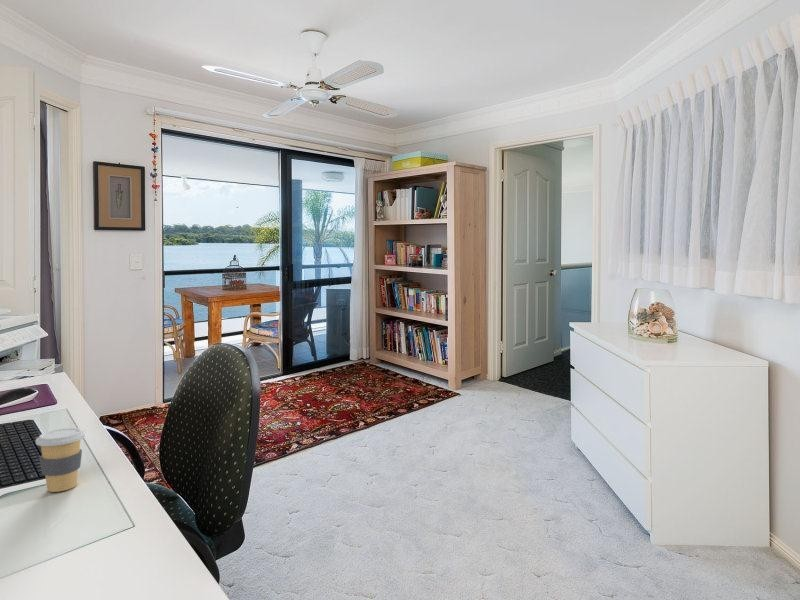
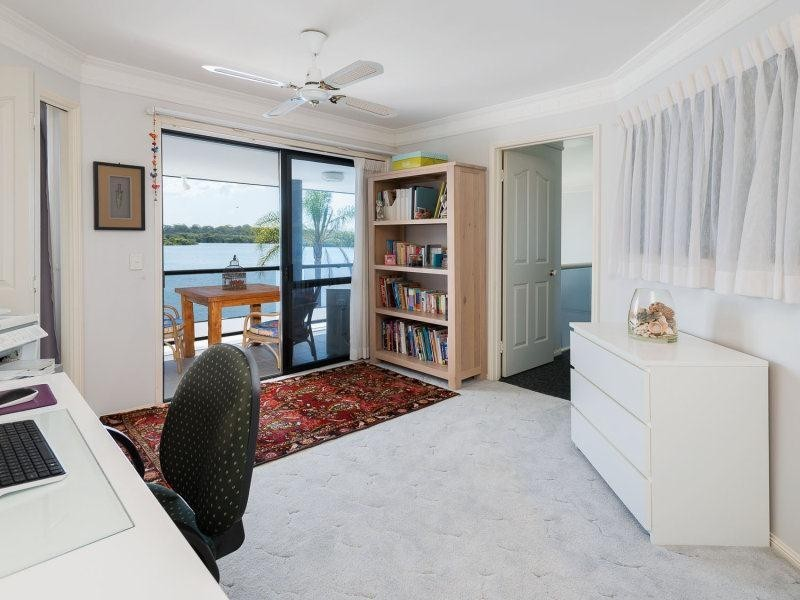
- coffee cup (61, 460)
